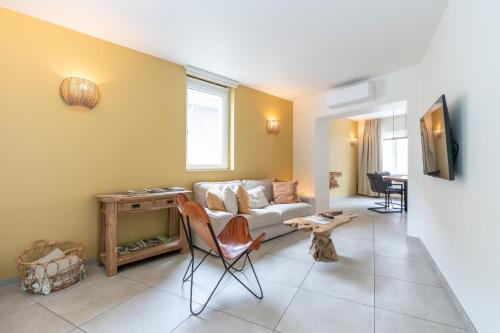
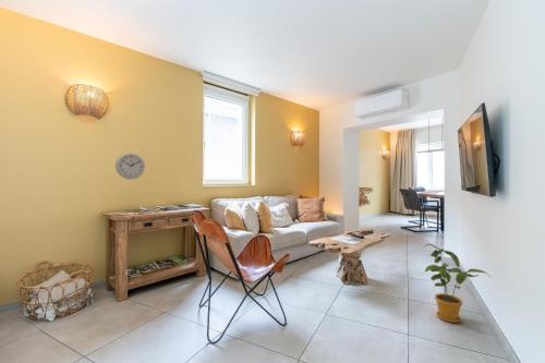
+ wall clock (131, 166)
+ house plant (456, 283)
